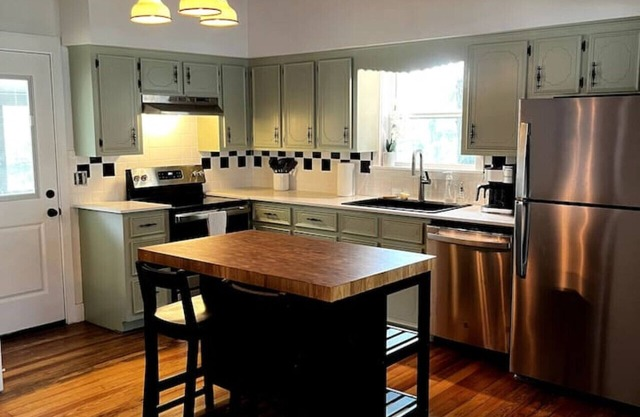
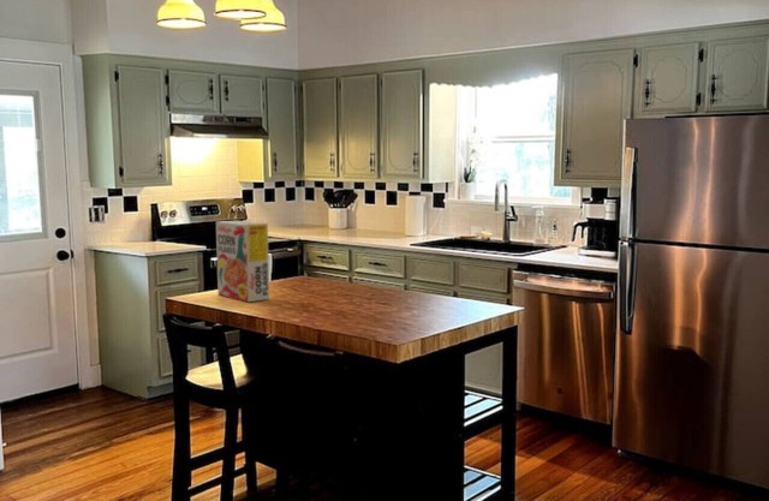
+ cereal box (242, 260)
